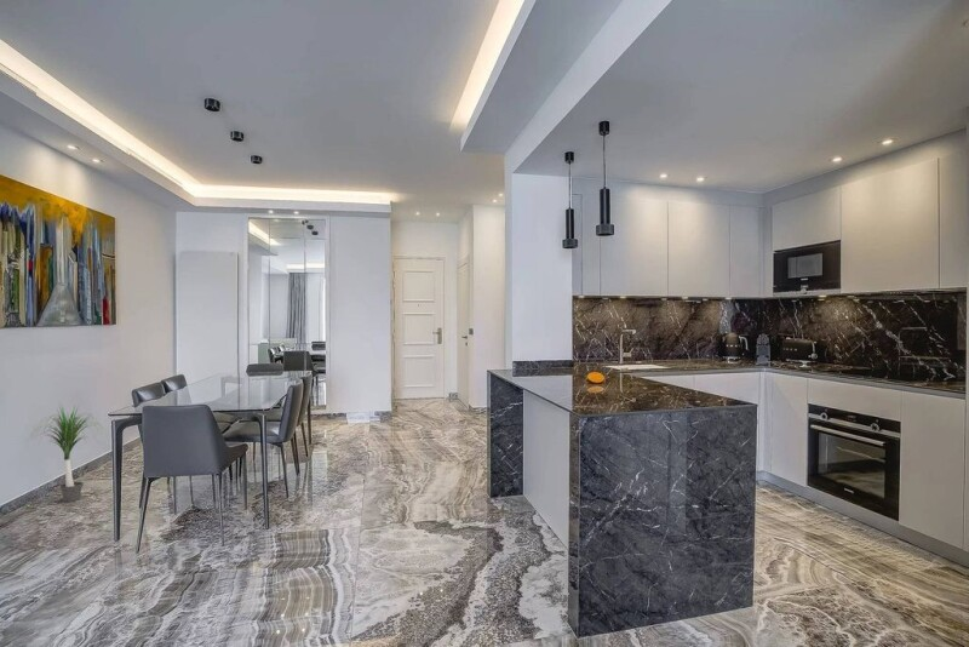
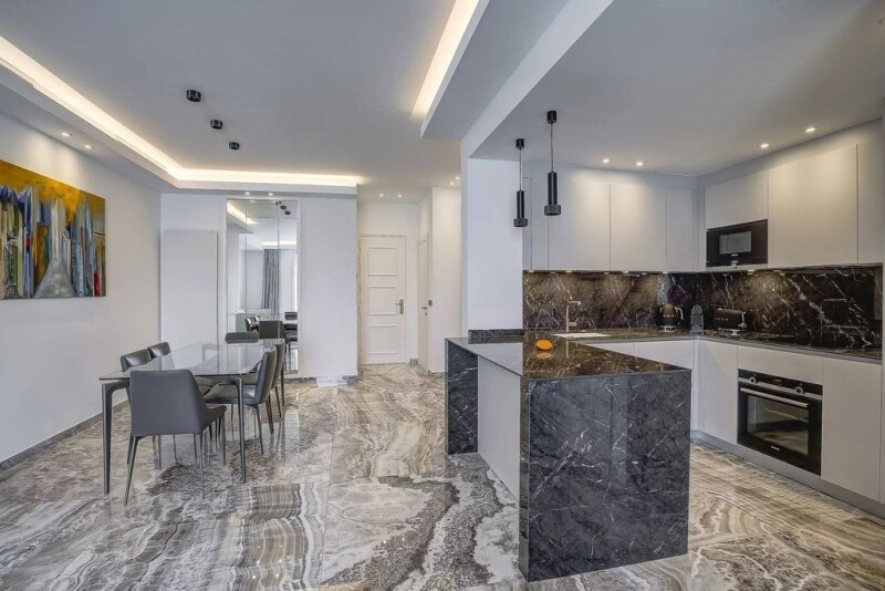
- potted plant (67, 450)
